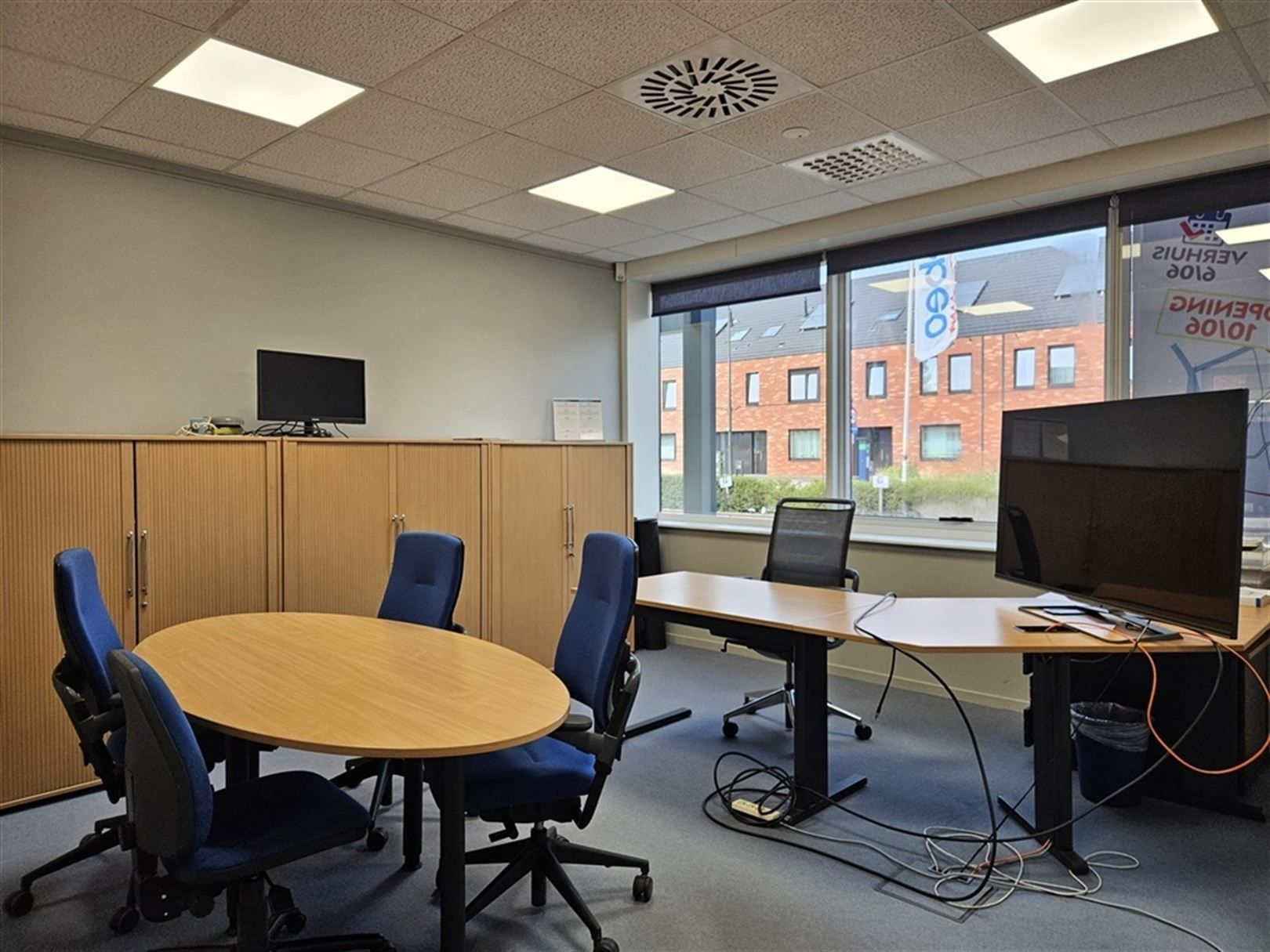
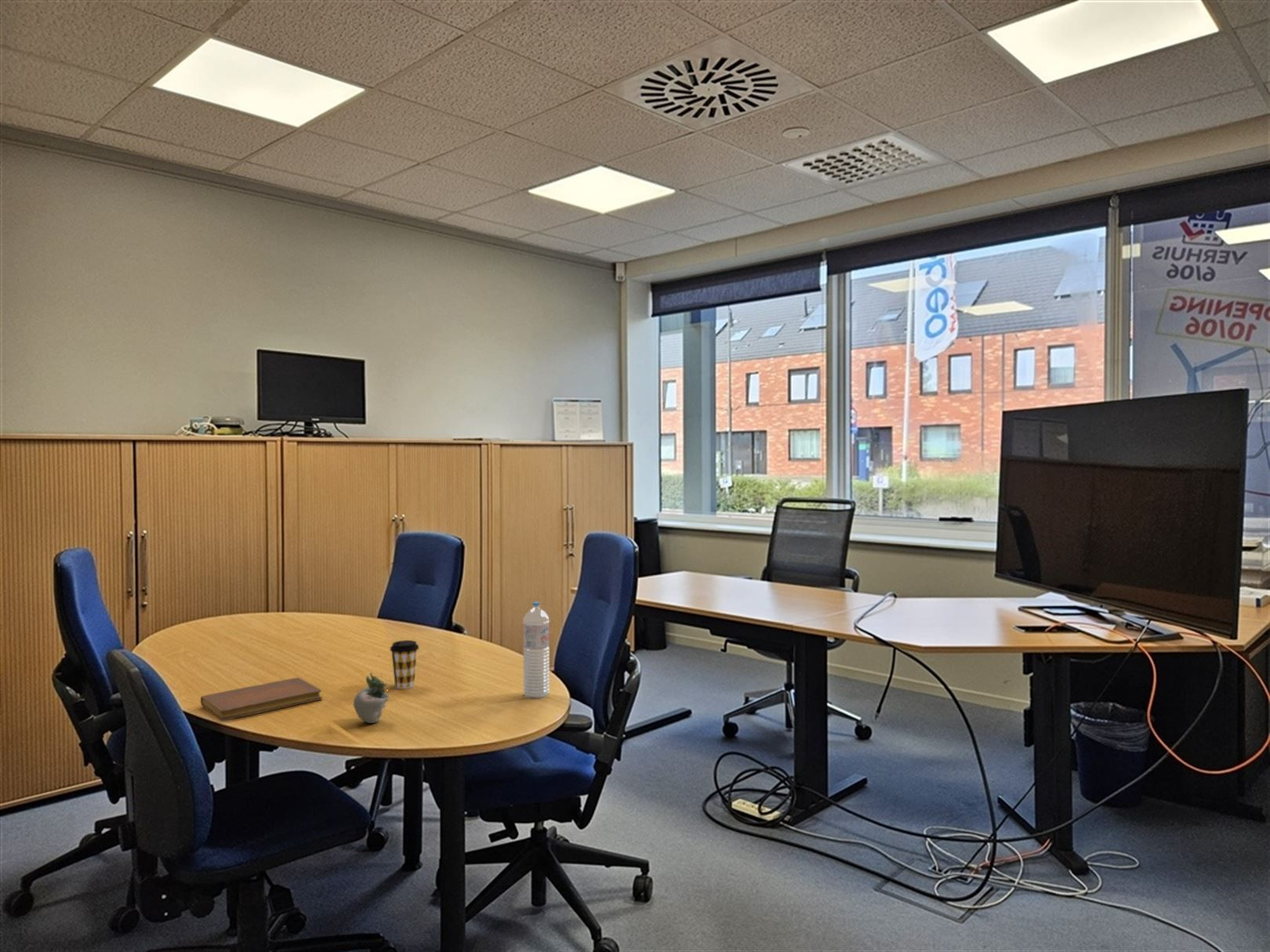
+ coffee cup (405, 664)
+ succulent plant (371, 691)
+ notebook (262, 697)
+ water bottle (536, 649)
